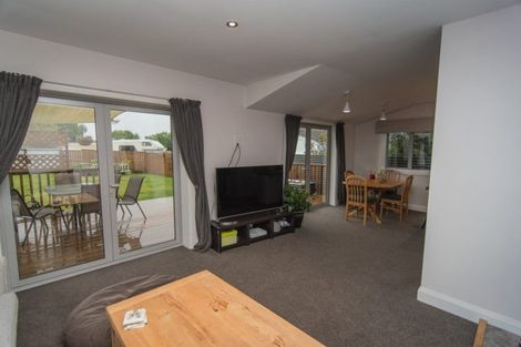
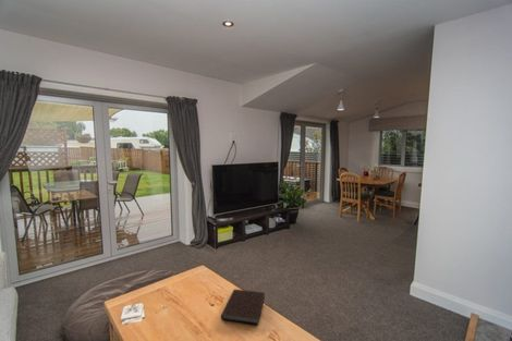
+ notebook (244, 305)
